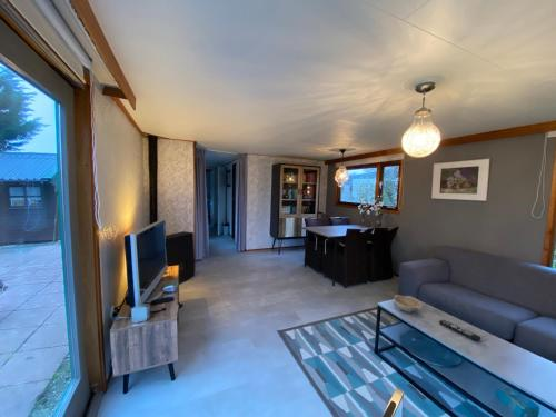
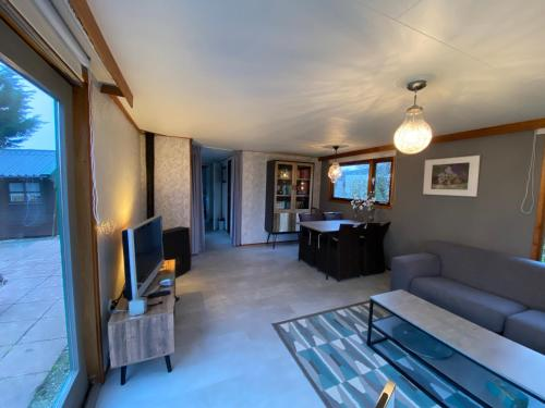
- decorative bowl (406, 305)
- remote control (458, 329)
